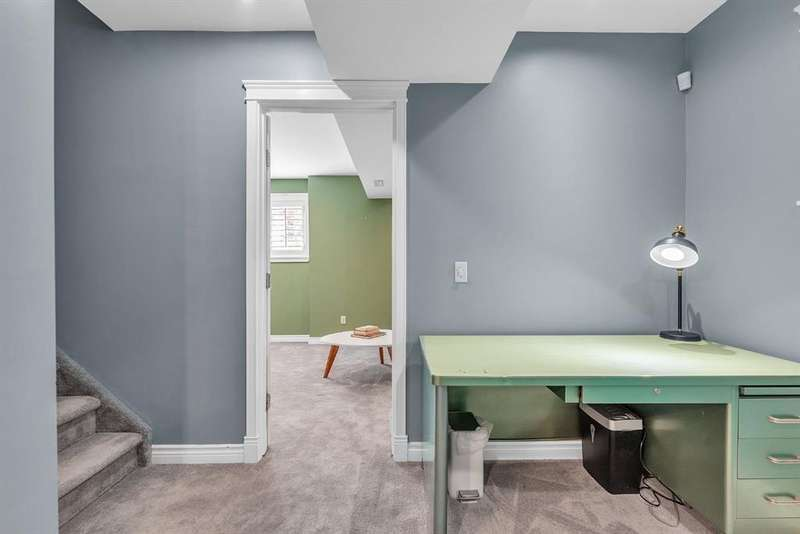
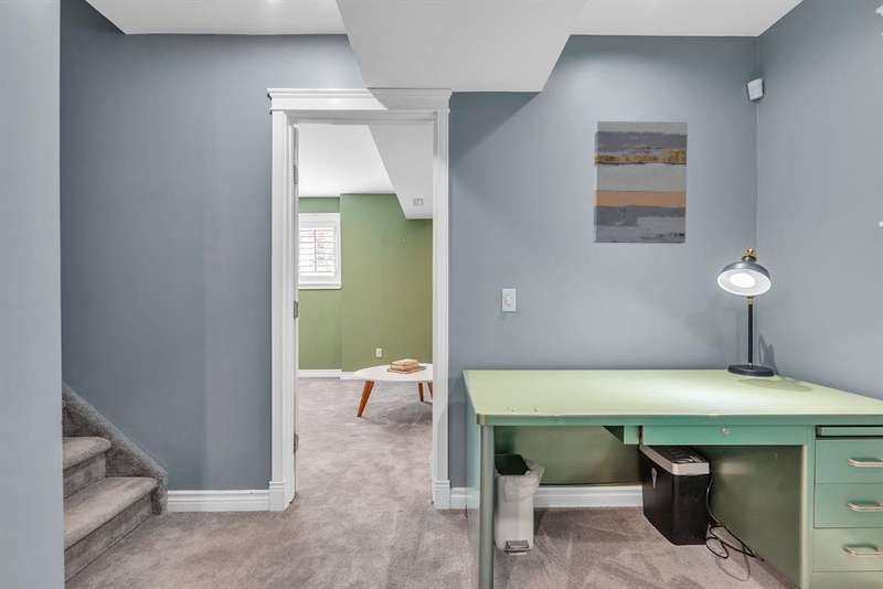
+ wall art (639, 182)
